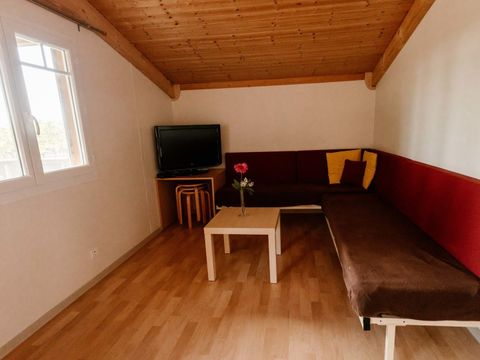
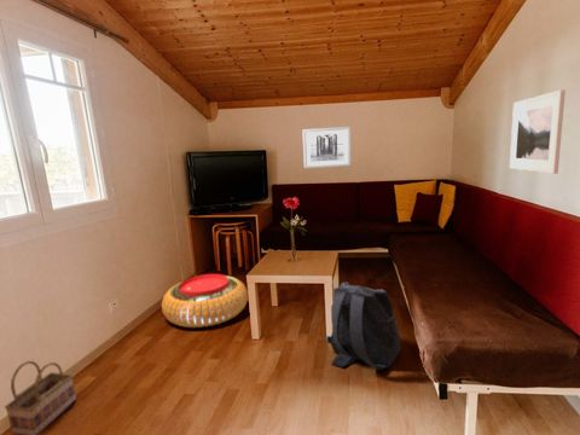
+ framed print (533, 134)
+ backpack (361, 318)
+ pouf (205, 296)
+ basket (40, 389)
+ wall art (326, 147)
